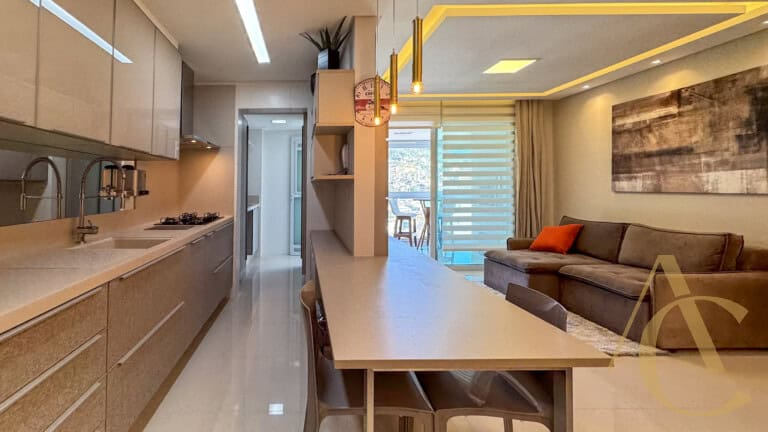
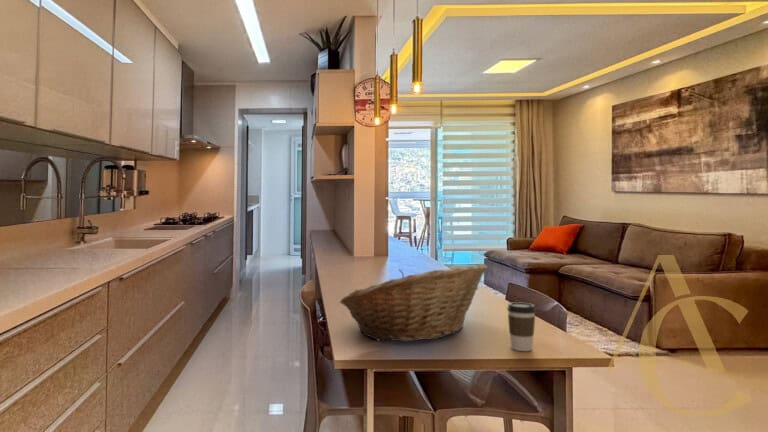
+ fruit basket (417, 295)
+ coffee cup (521, 326)
